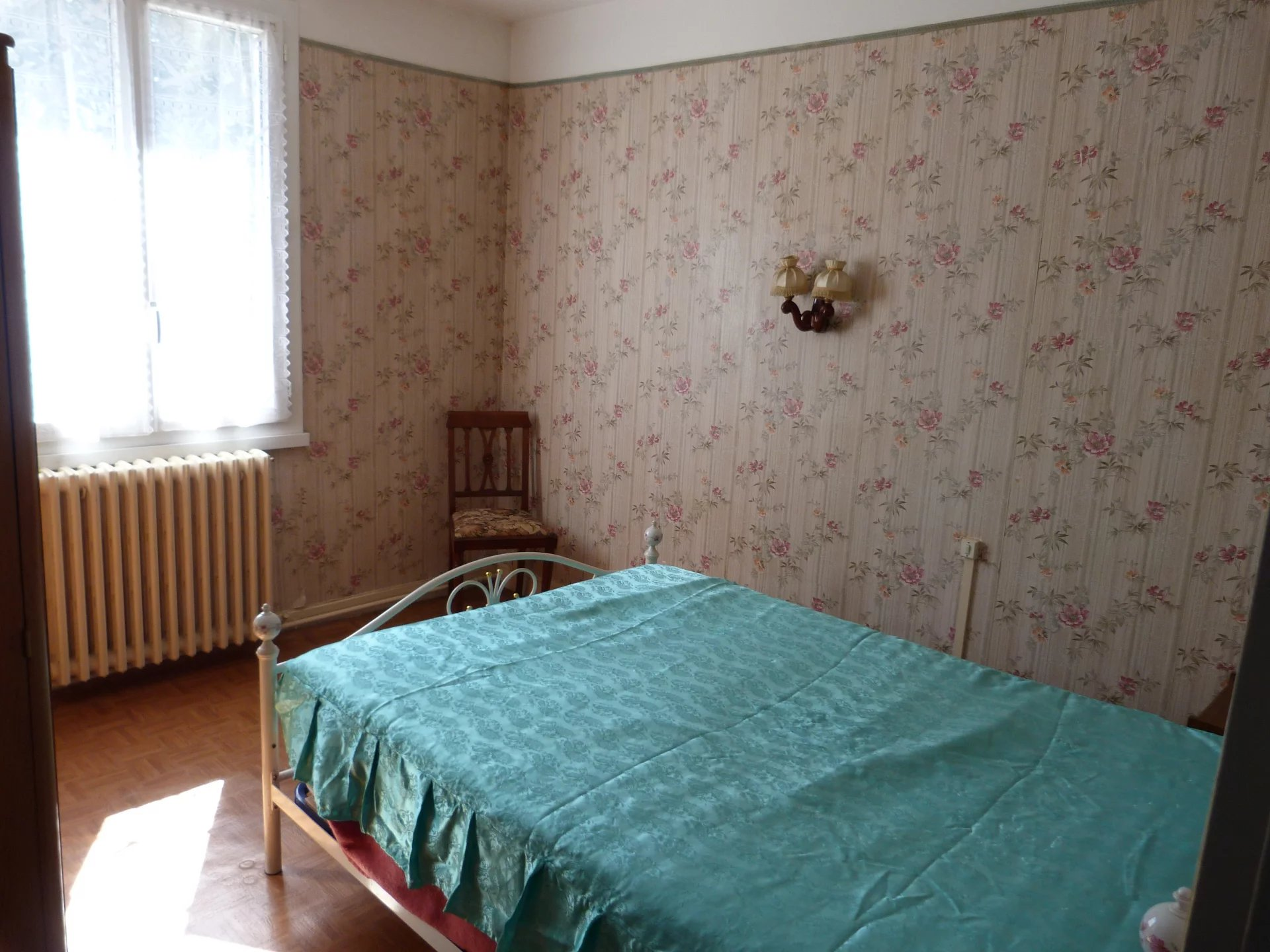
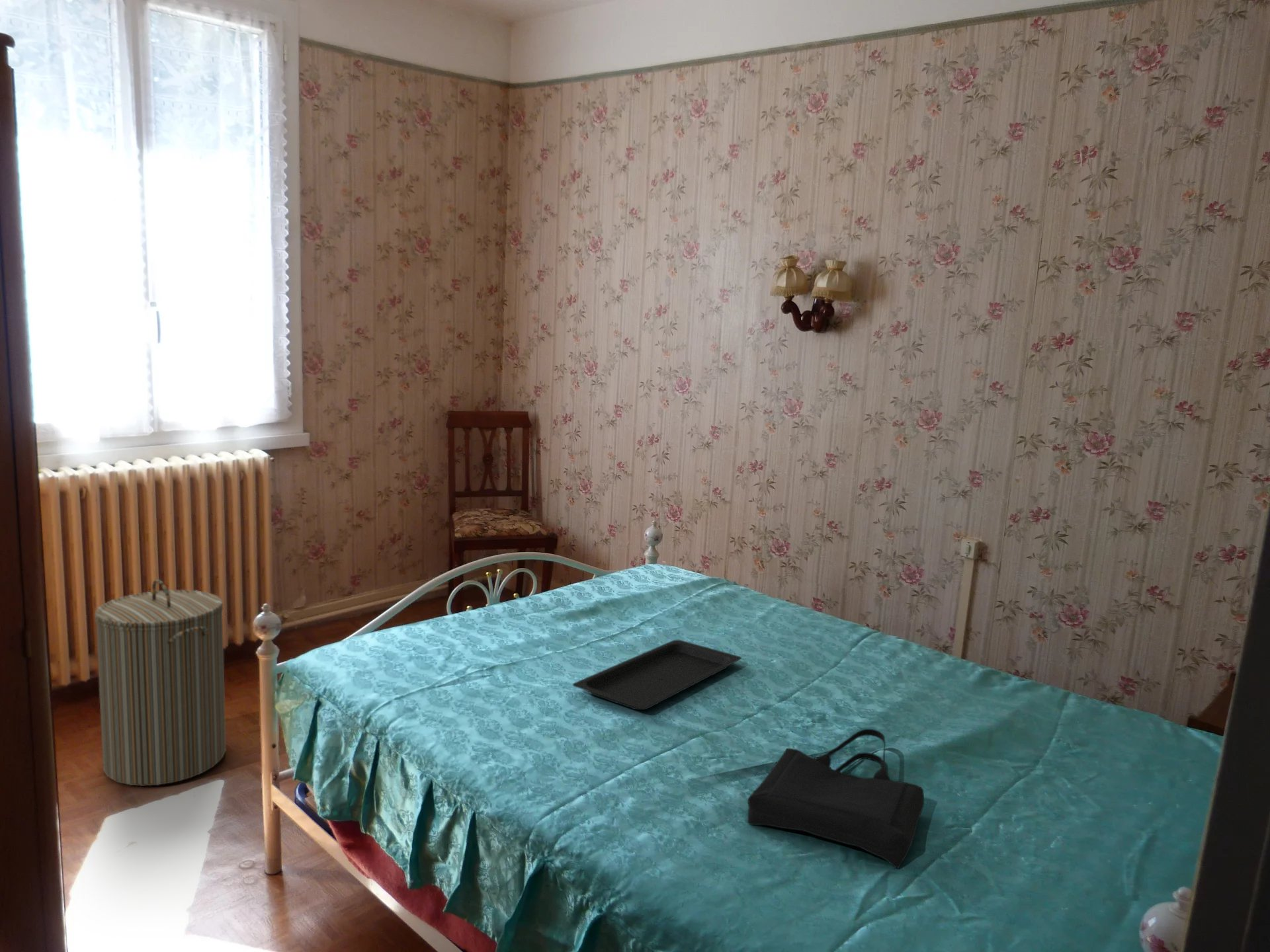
+ laundry hamper (163, 671)
+ tote bag (849, 783)
+ serving tray (661, 674)
